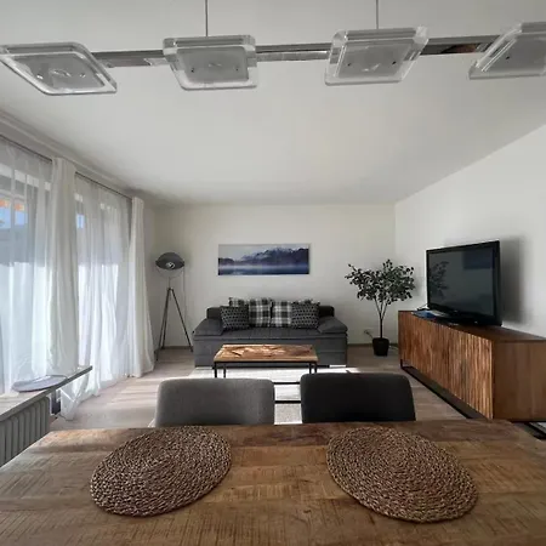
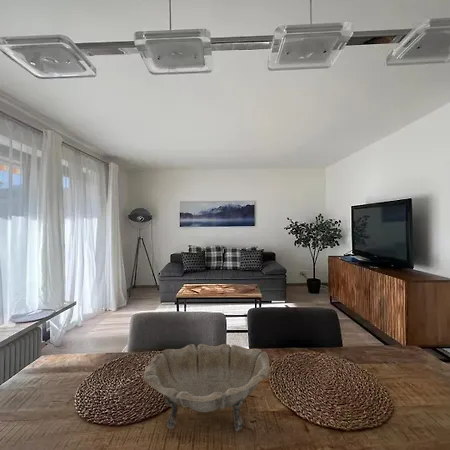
+ decorative bowl (207, 383)
